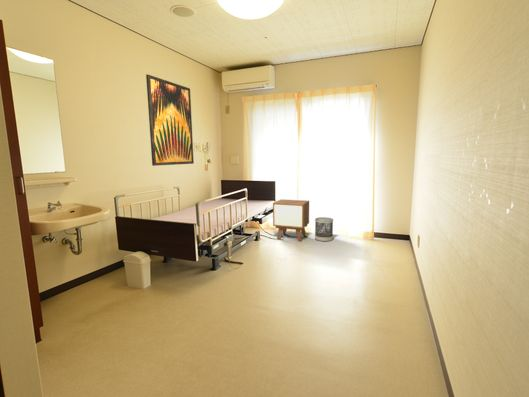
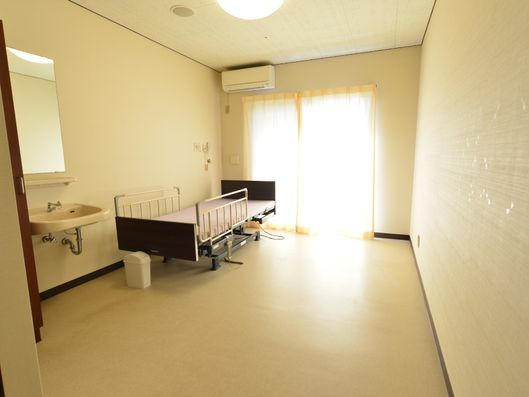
- nightstand (291, 219)
- wall art (172, 124)
- wastebasket (323, 229)
